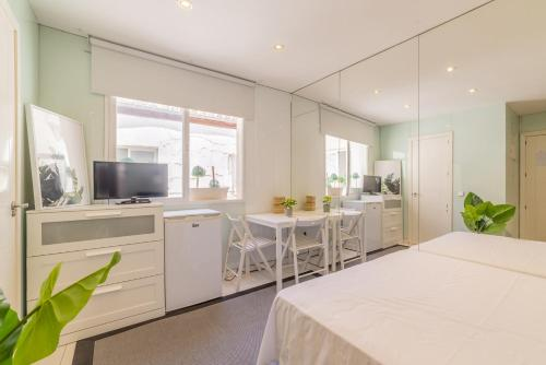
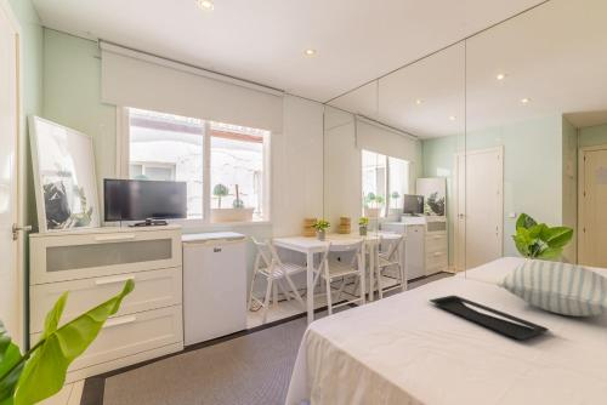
+ pillow (556, 285)
+ serving tray (481, 315)
